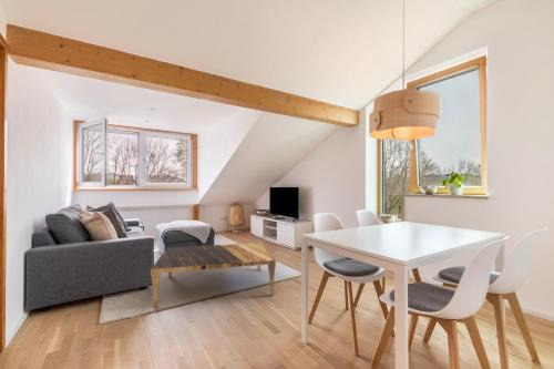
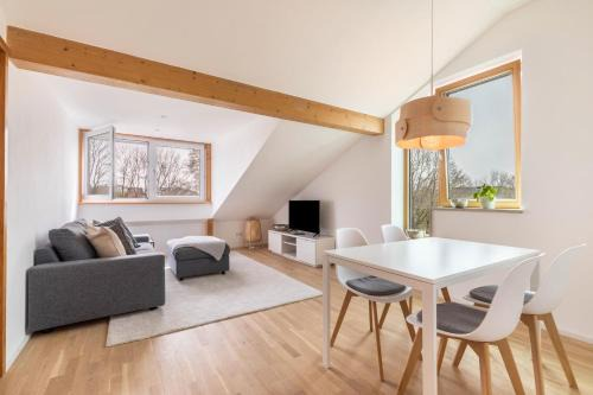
- coffee table (216, 267)
